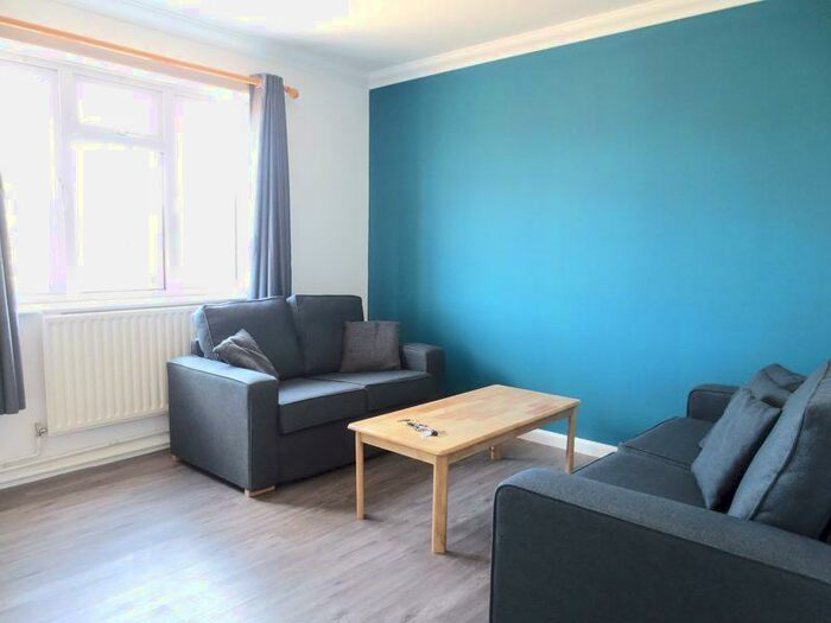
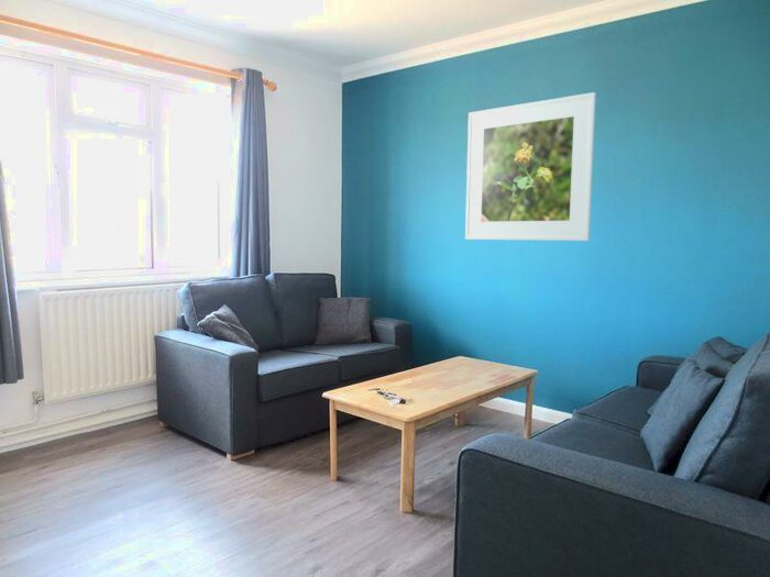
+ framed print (525, 171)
